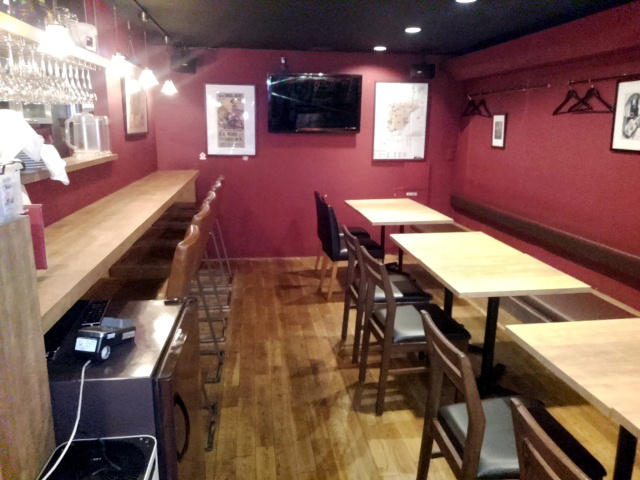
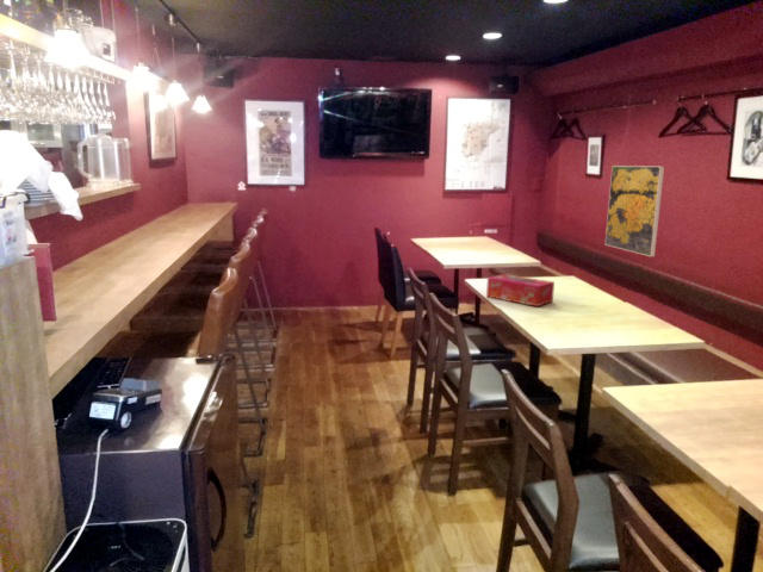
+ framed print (632, 209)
+ tissue box (520, 288)
